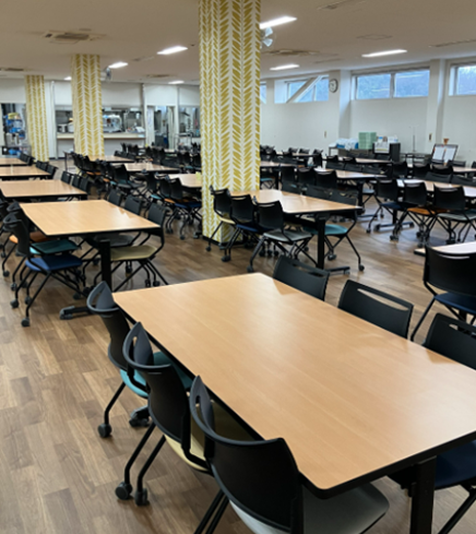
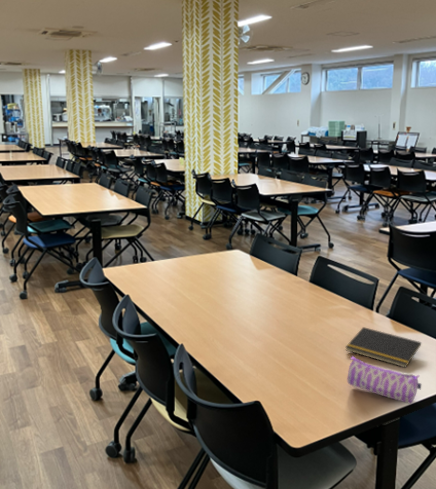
+ notepad (383, 346)
+ pencil case (382, 380)
